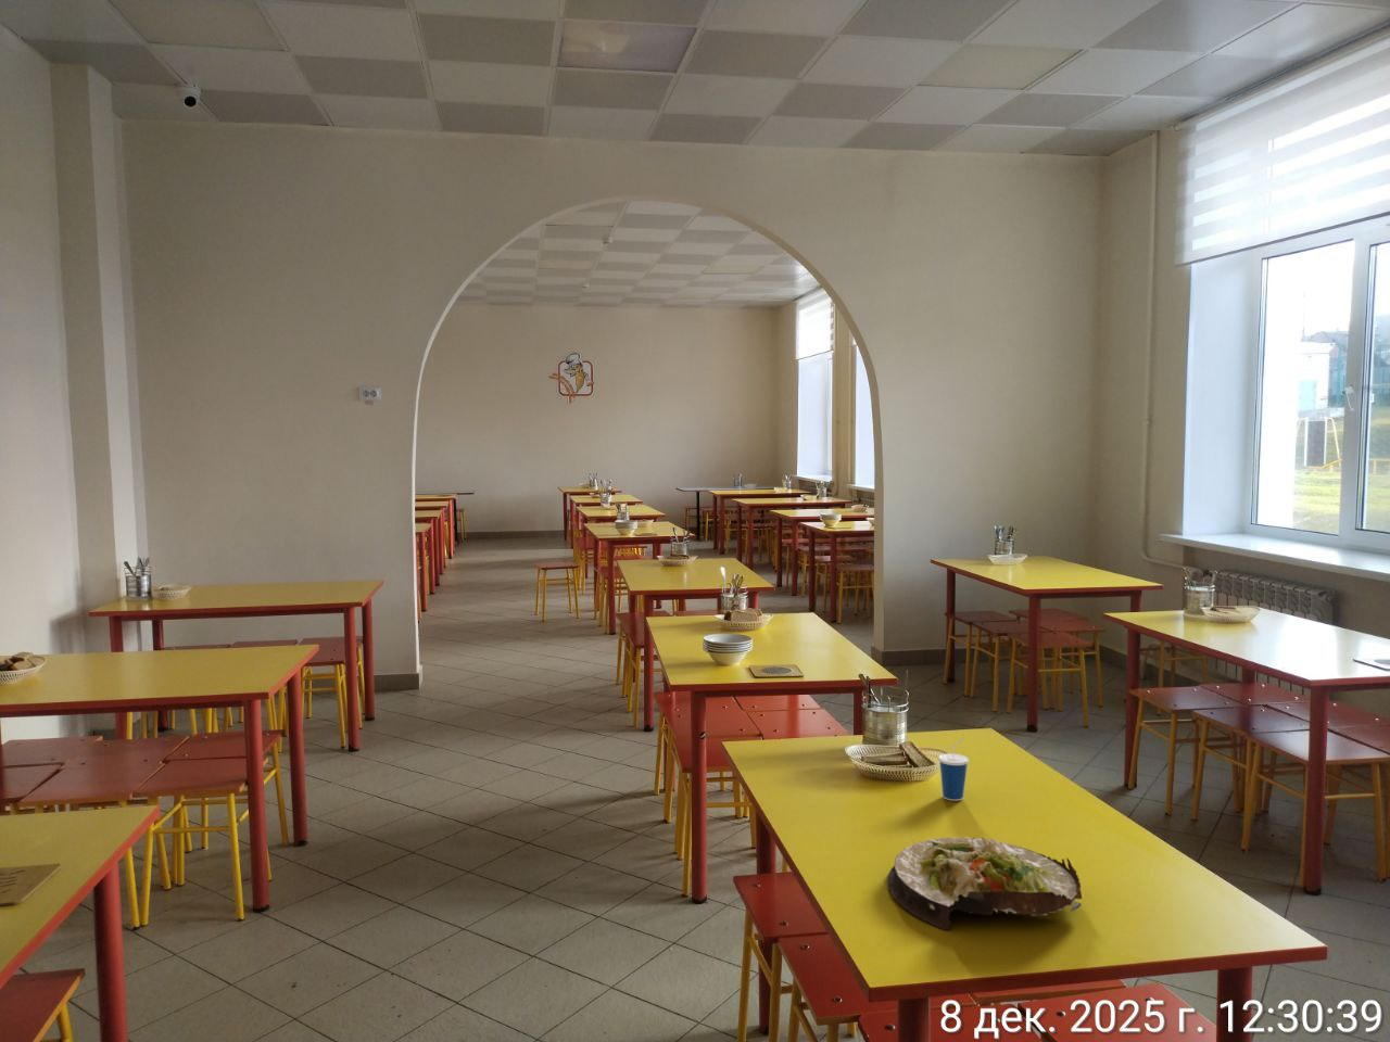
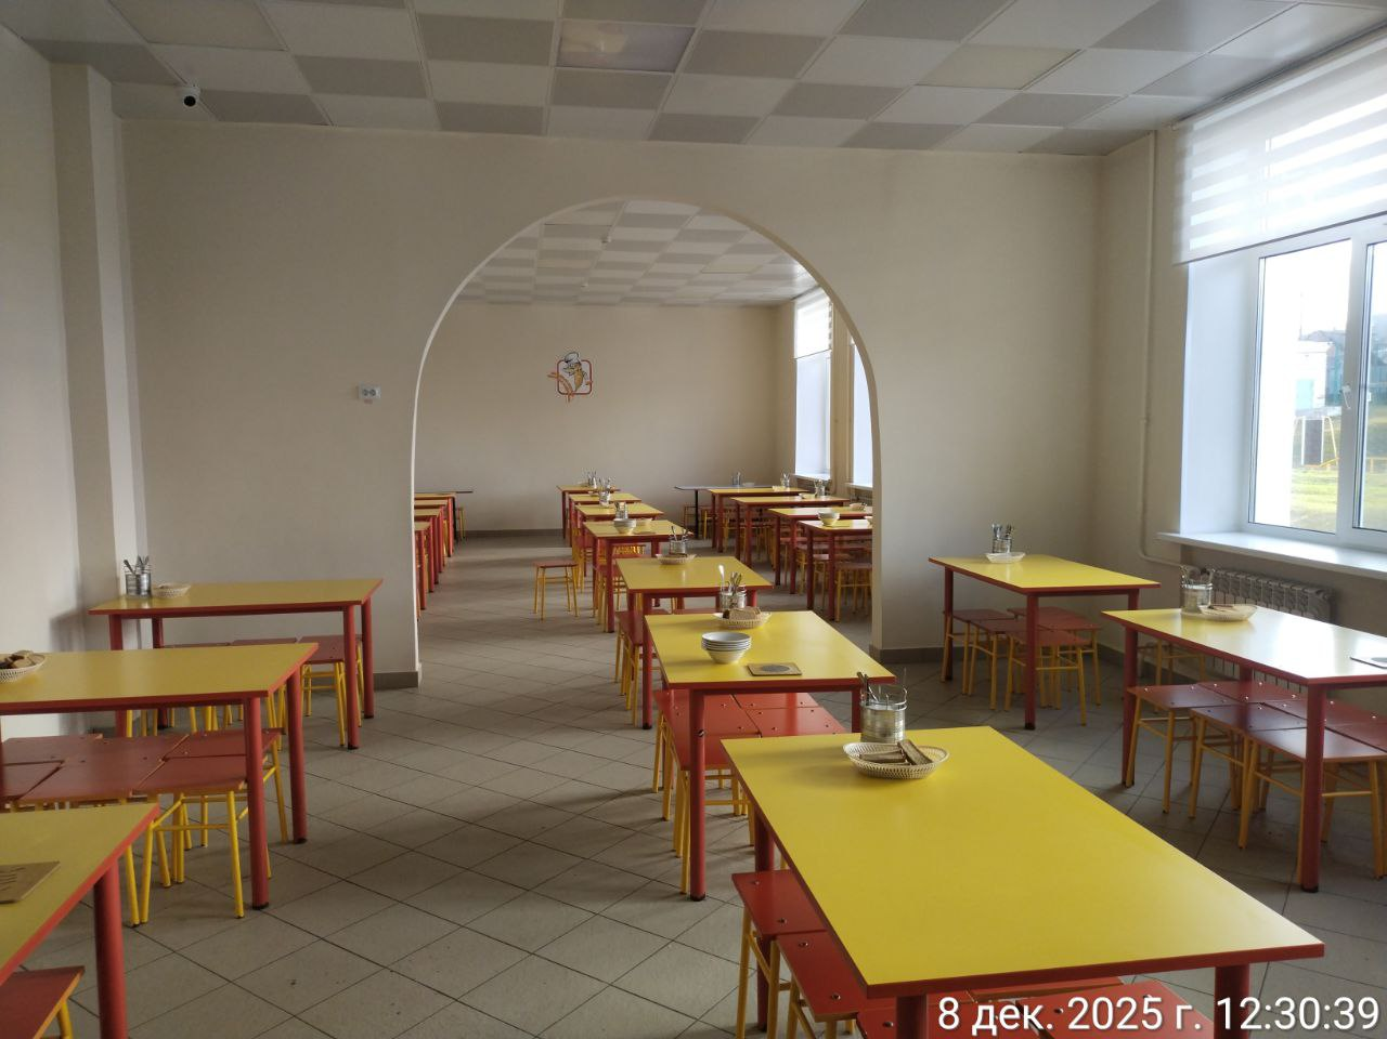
- salad plate (978, 869)
- cup (952, 766)
